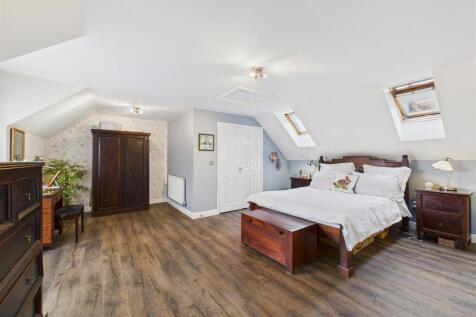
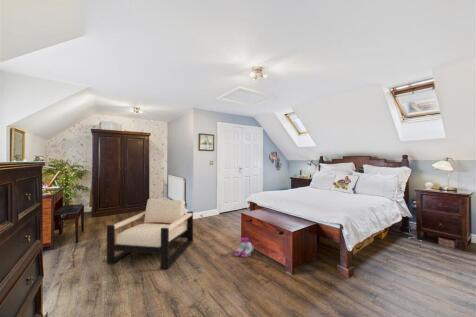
+ boots (243, 245)
+ armchair (156, 226)
